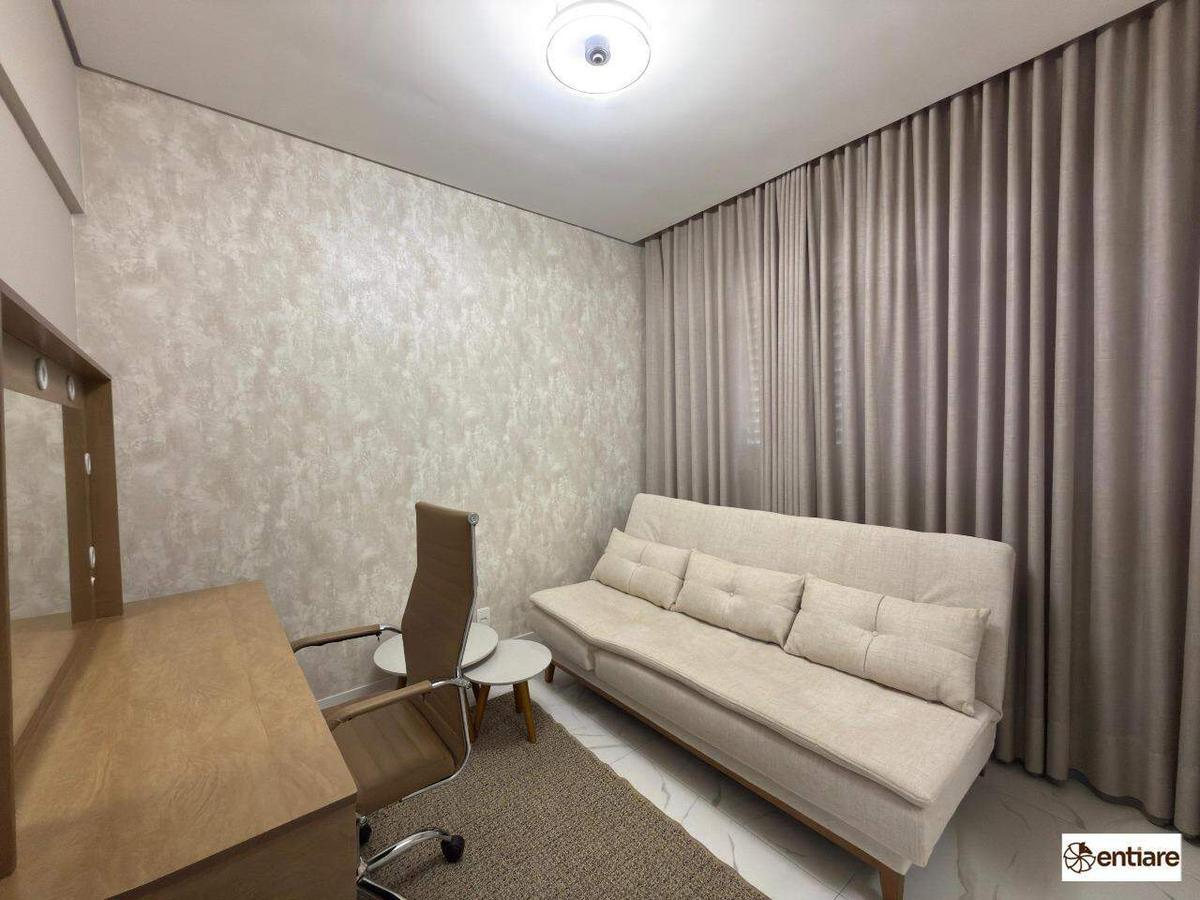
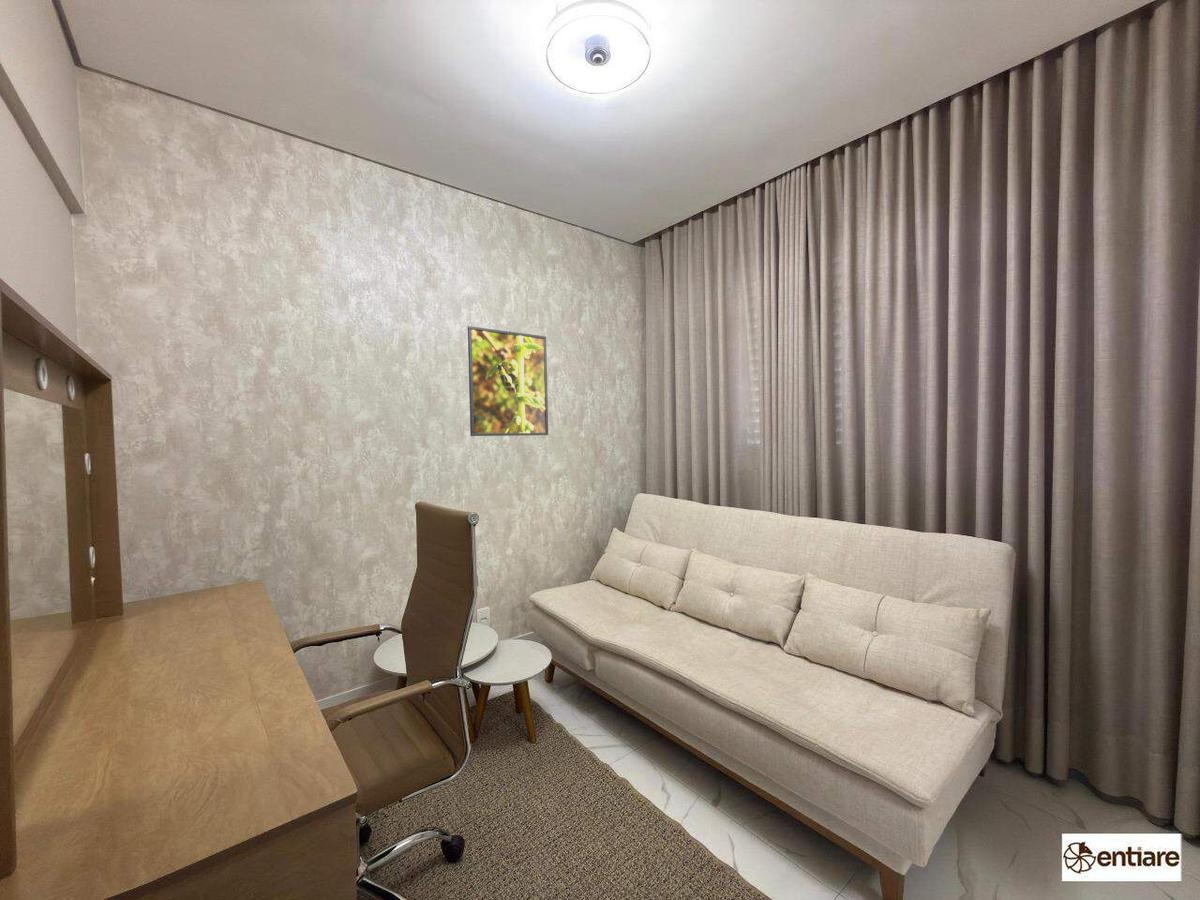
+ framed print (510, 383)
